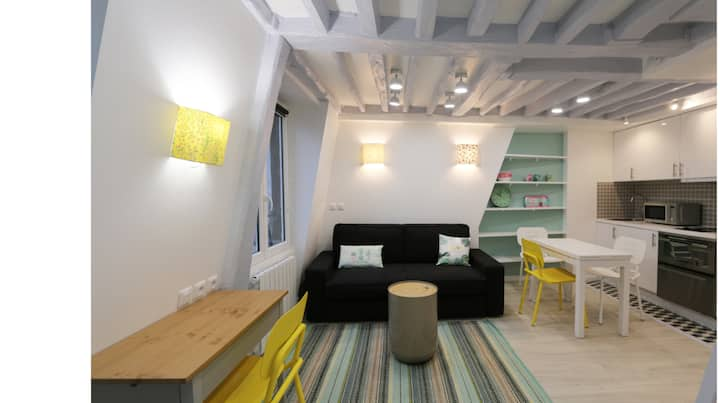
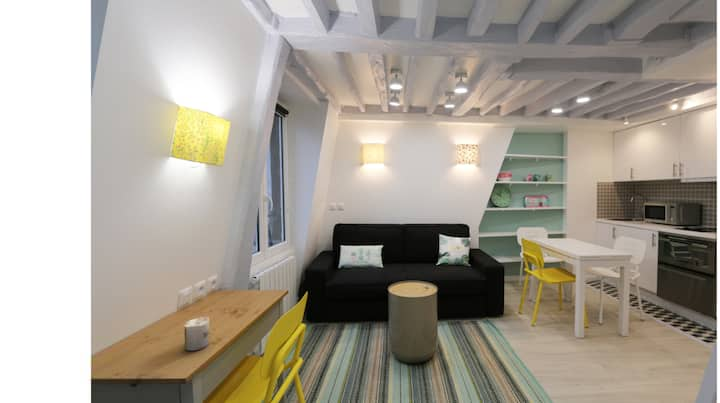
+ mug (200, 330)
